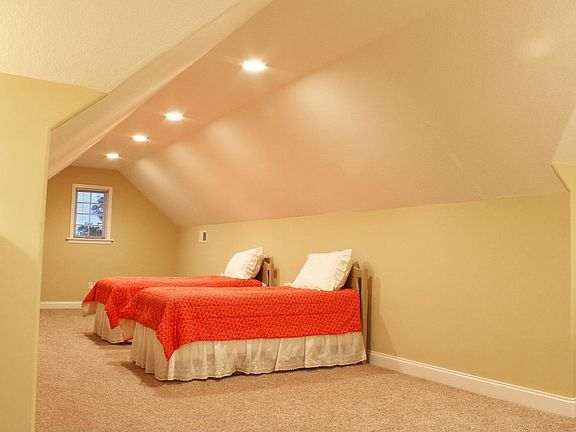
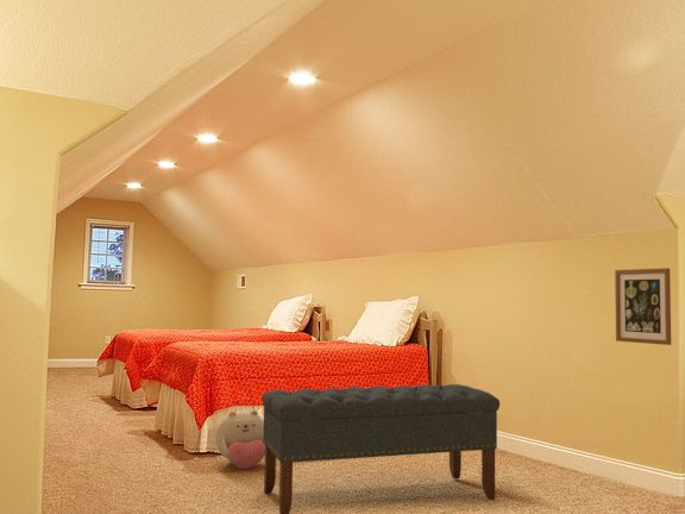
+ plush toy (243, 438)
+ bench (378, 441)
+ wall art (641, 306)
